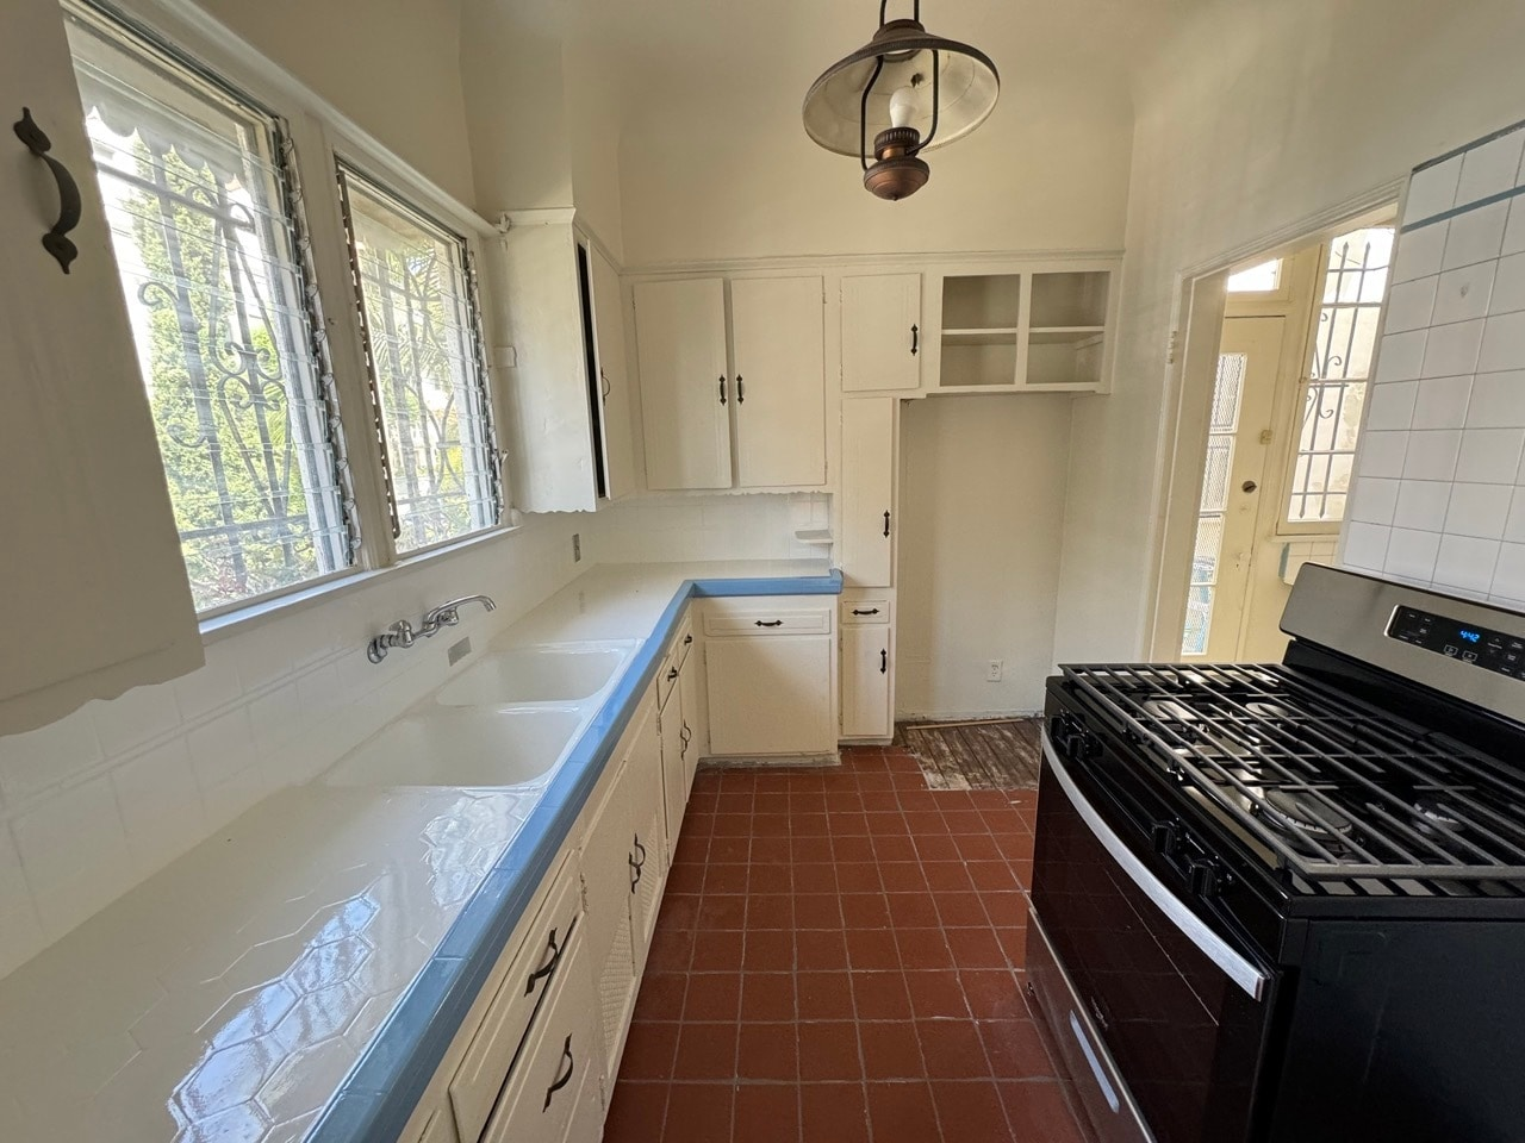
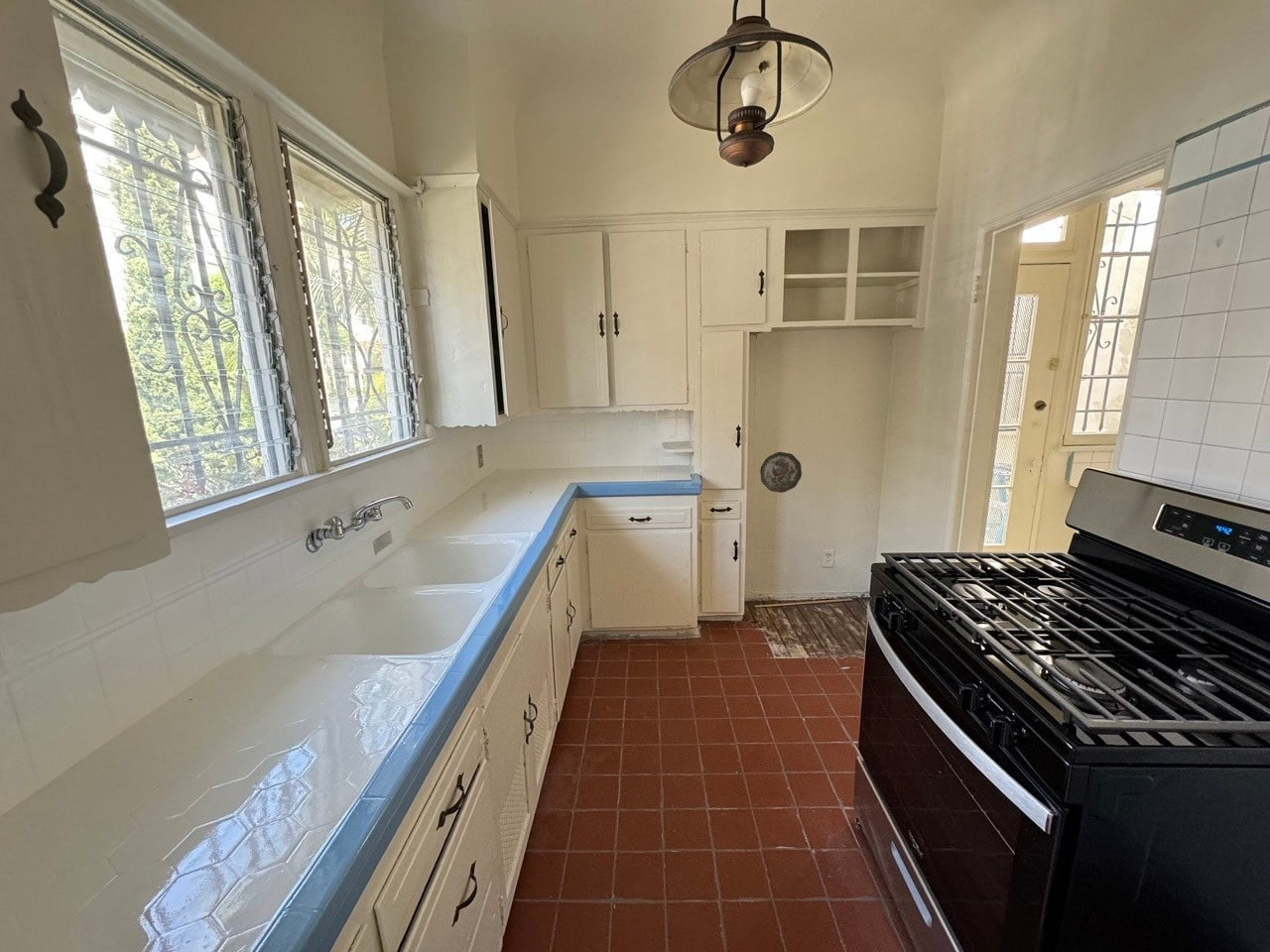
+ decorative plate (780, 472)
